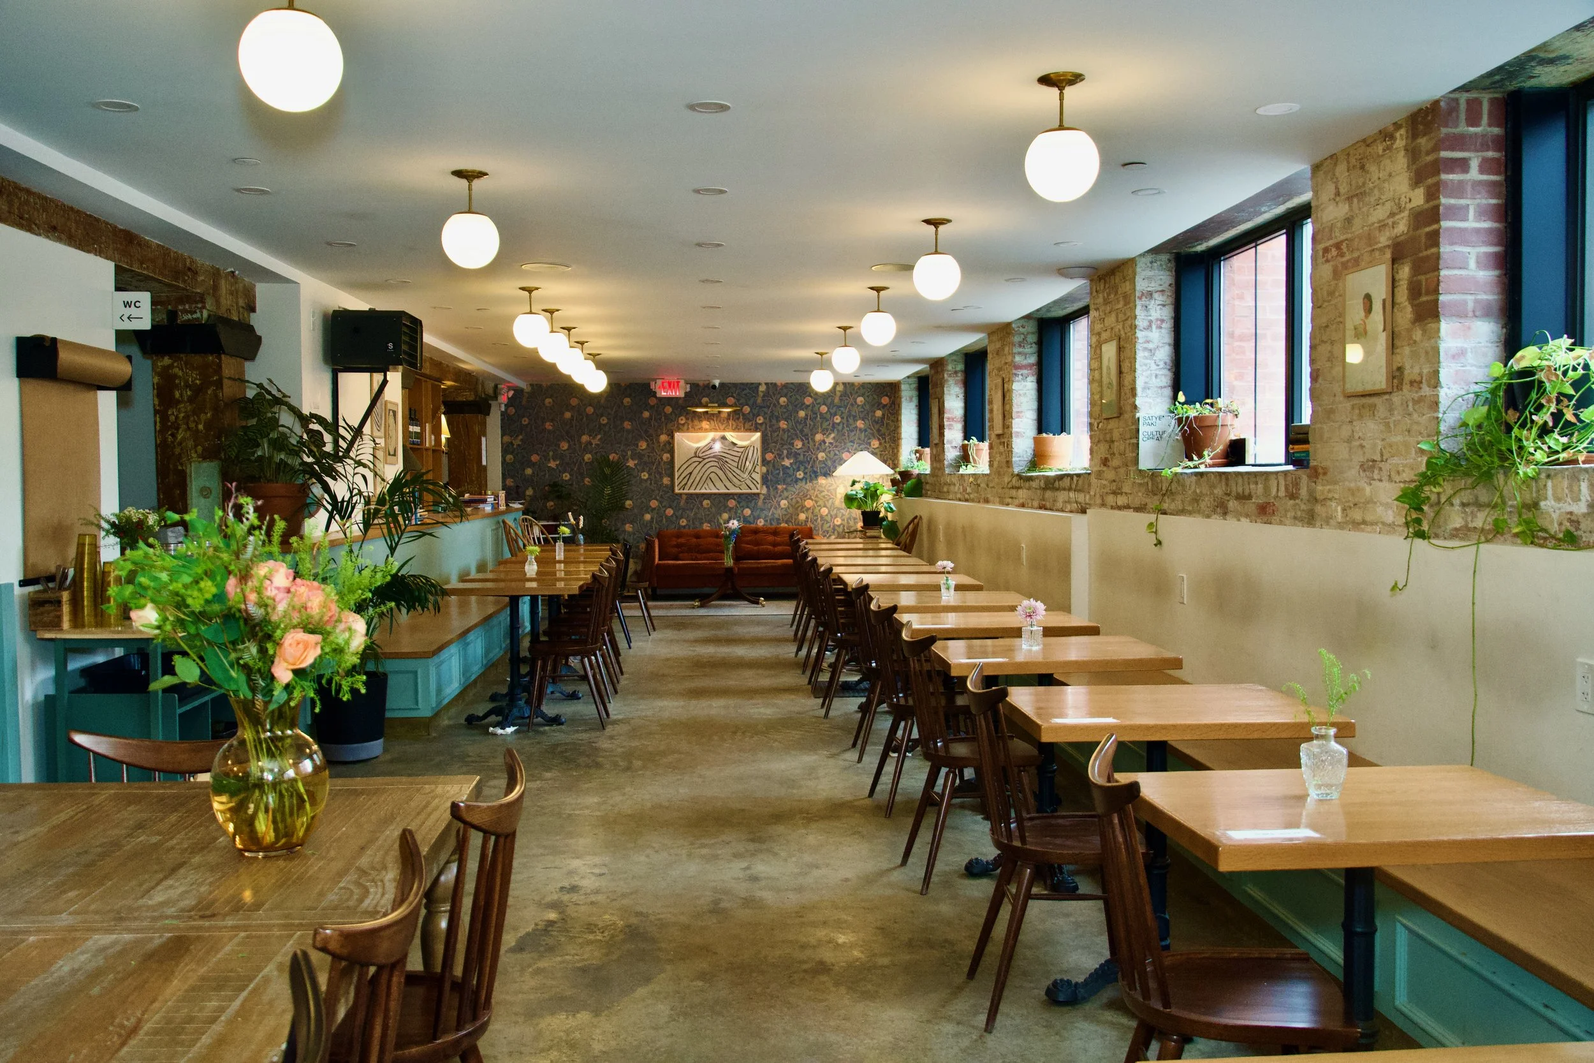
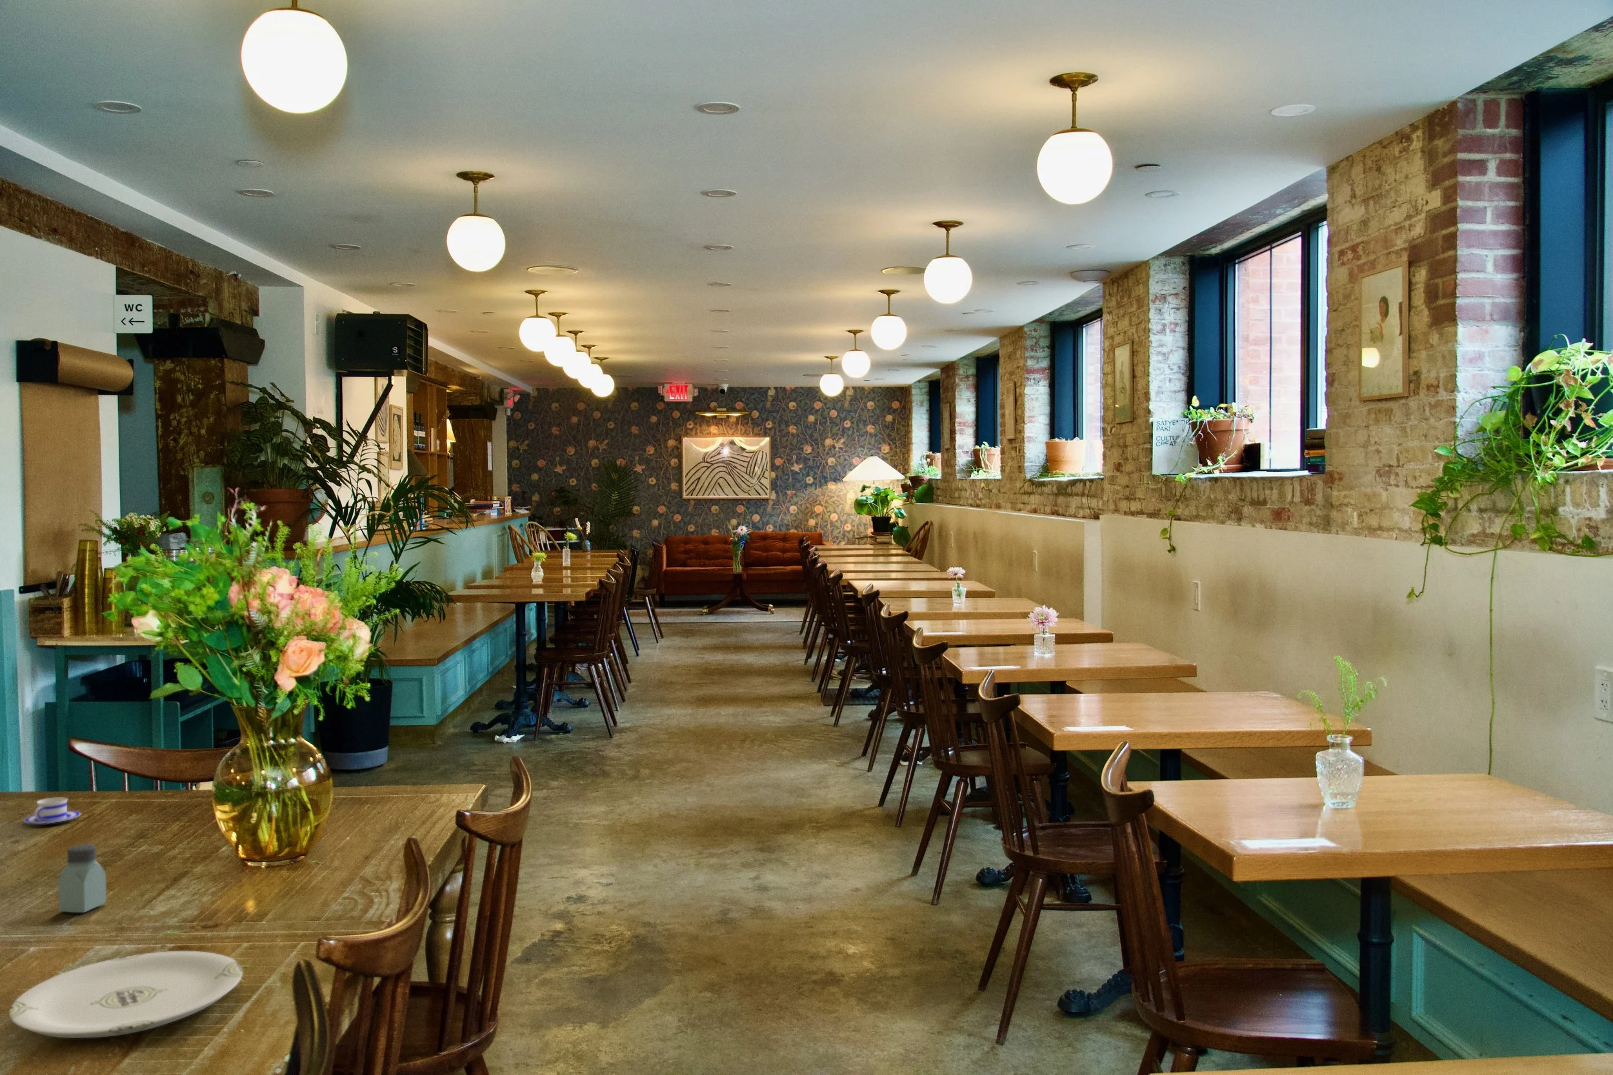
+ plate (131, 996)
+ teacup (53, 810)
+ saltshaker (82, 877)
